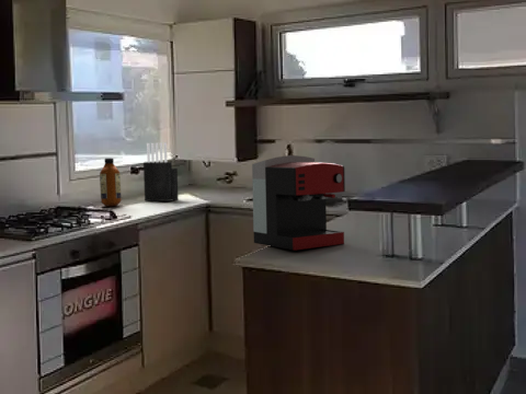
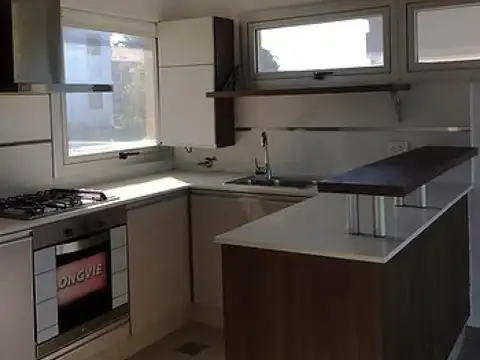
- knife block (161, 171)
- coffee maker (304, 199)
- bottle (110, 182)
